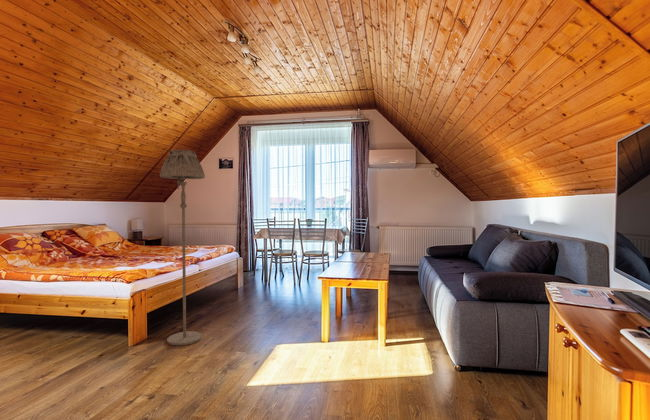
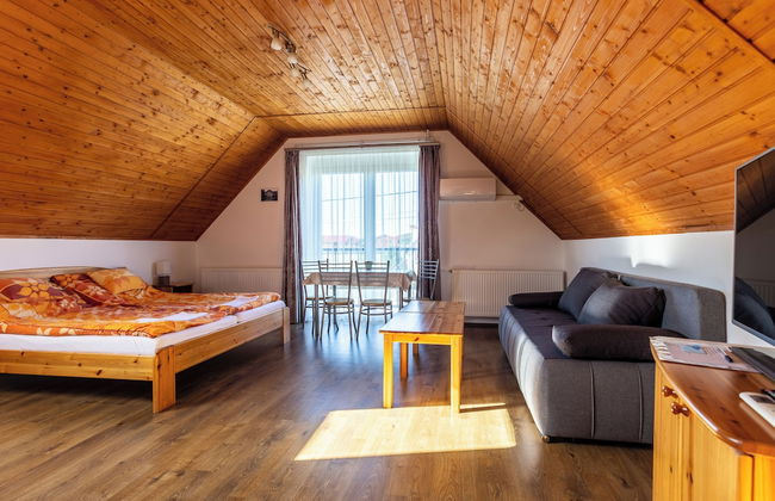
- floor lamp (183, 245)
